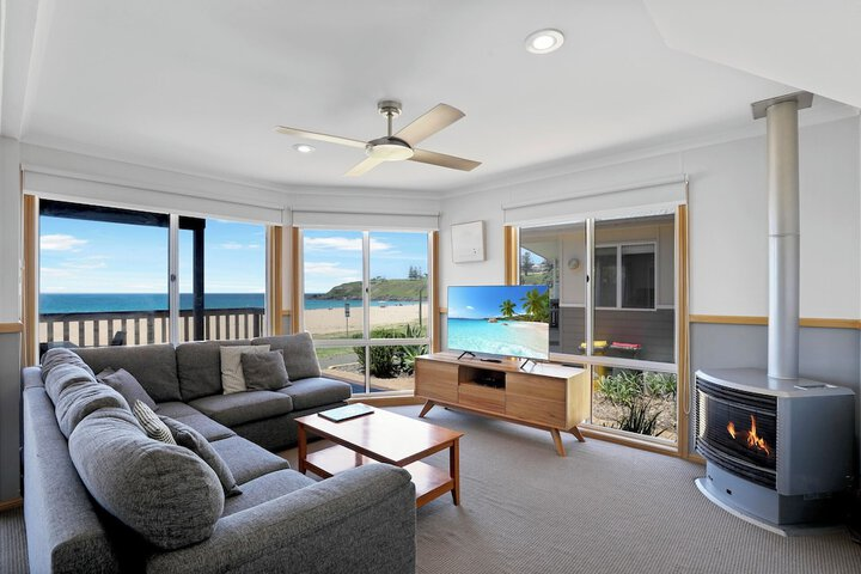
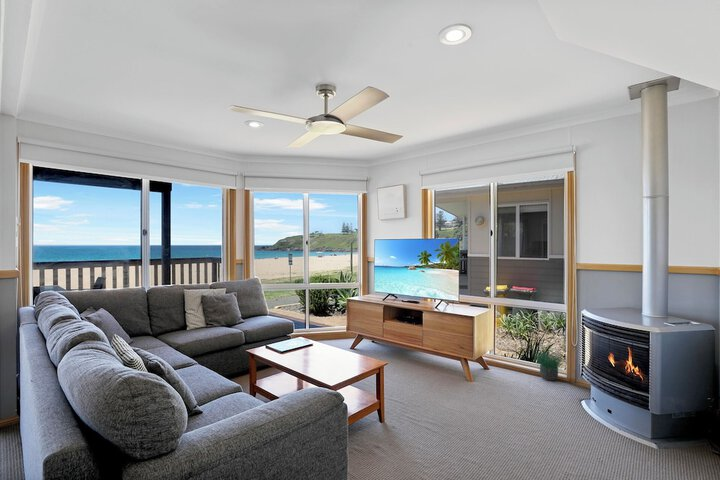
+ potted plant (548, 360)
